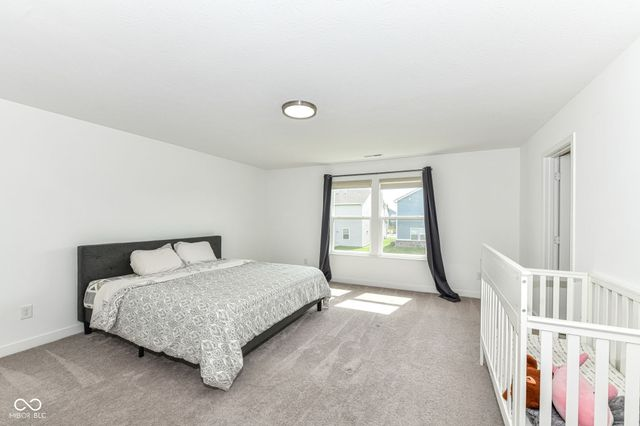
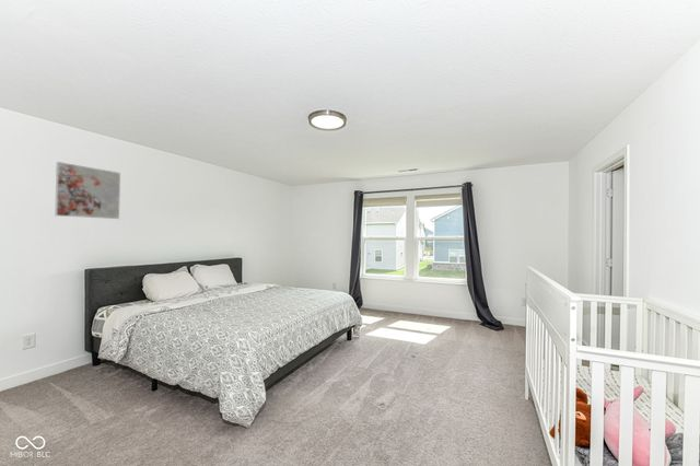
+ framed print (90, 193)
